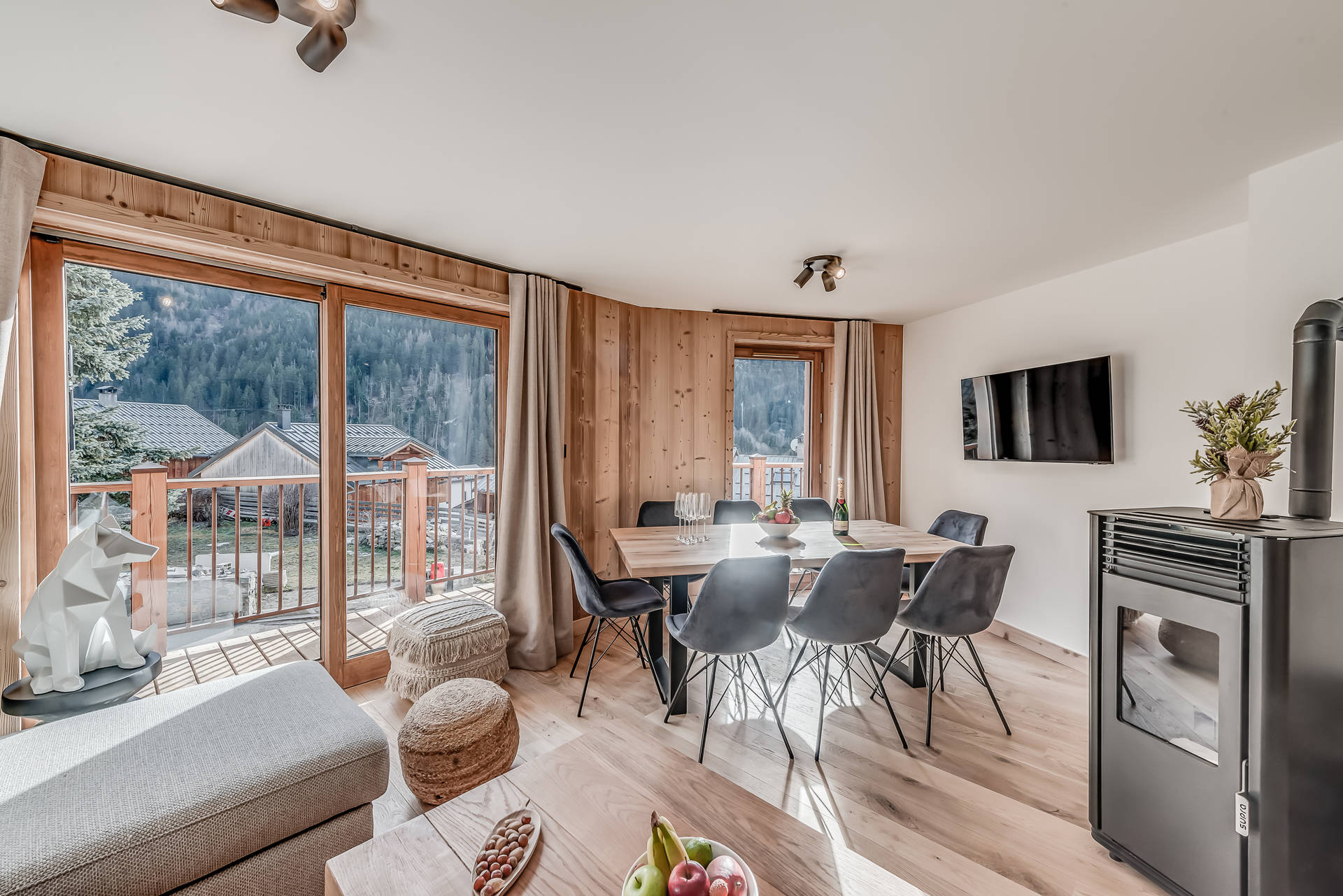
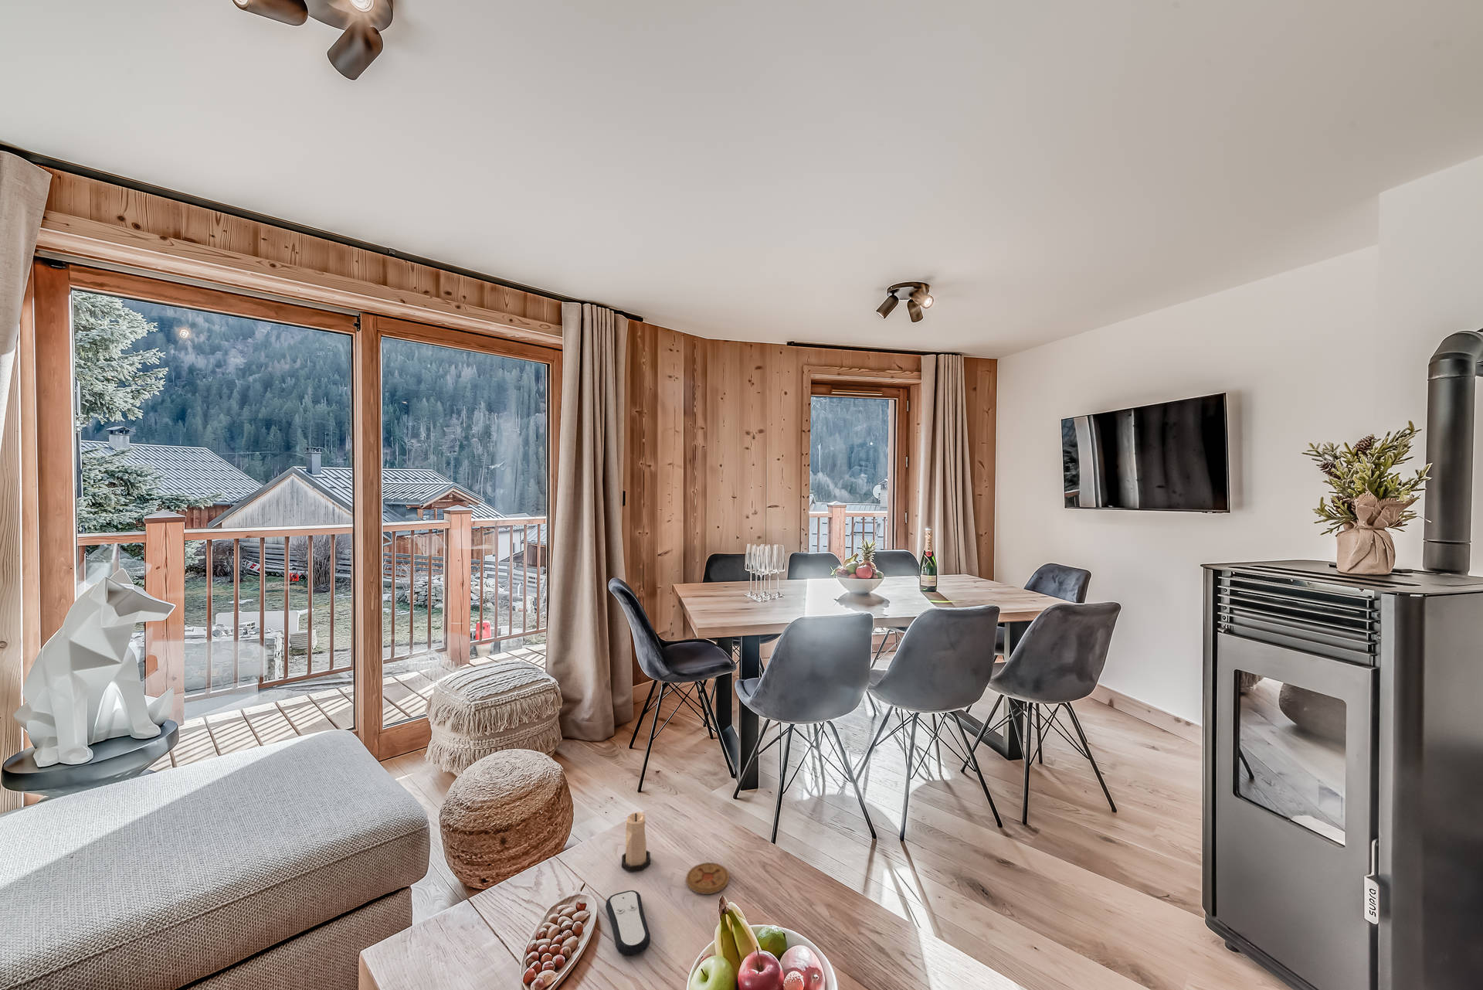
+ remote control (628, 920)
+ coaster (708, 877)
+ candle (636, 838)
